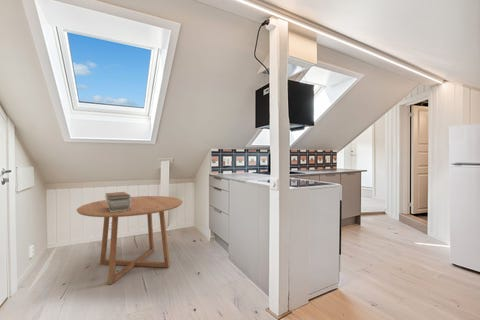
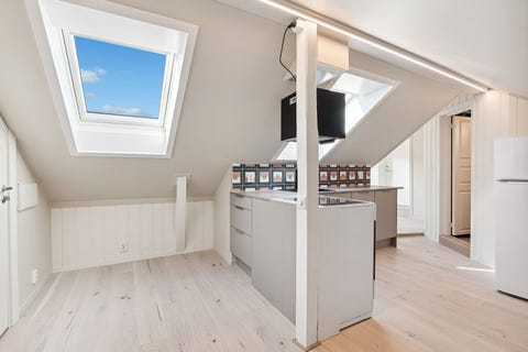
- dining table (148, 233)
- book stack (117, 201)
